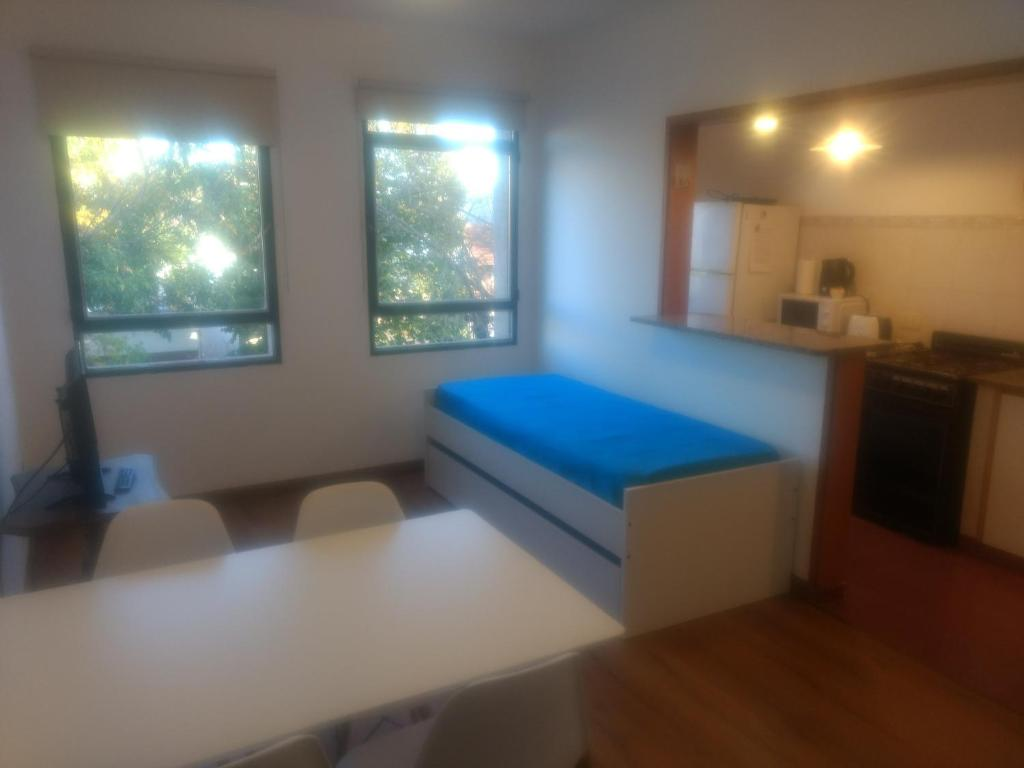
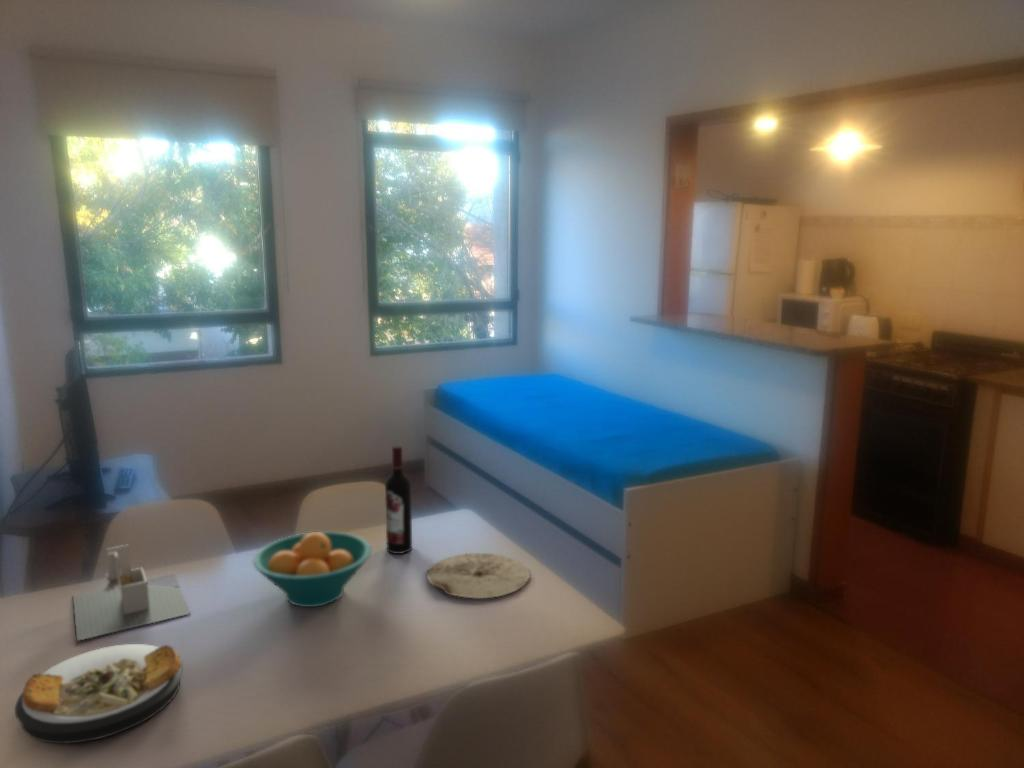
+ plate (102, 683)
+ plate (478, 572)
+ fruit bowl (314, 564)
+ wine bottle (398, 498)
+ utensil holder (127, 578)
